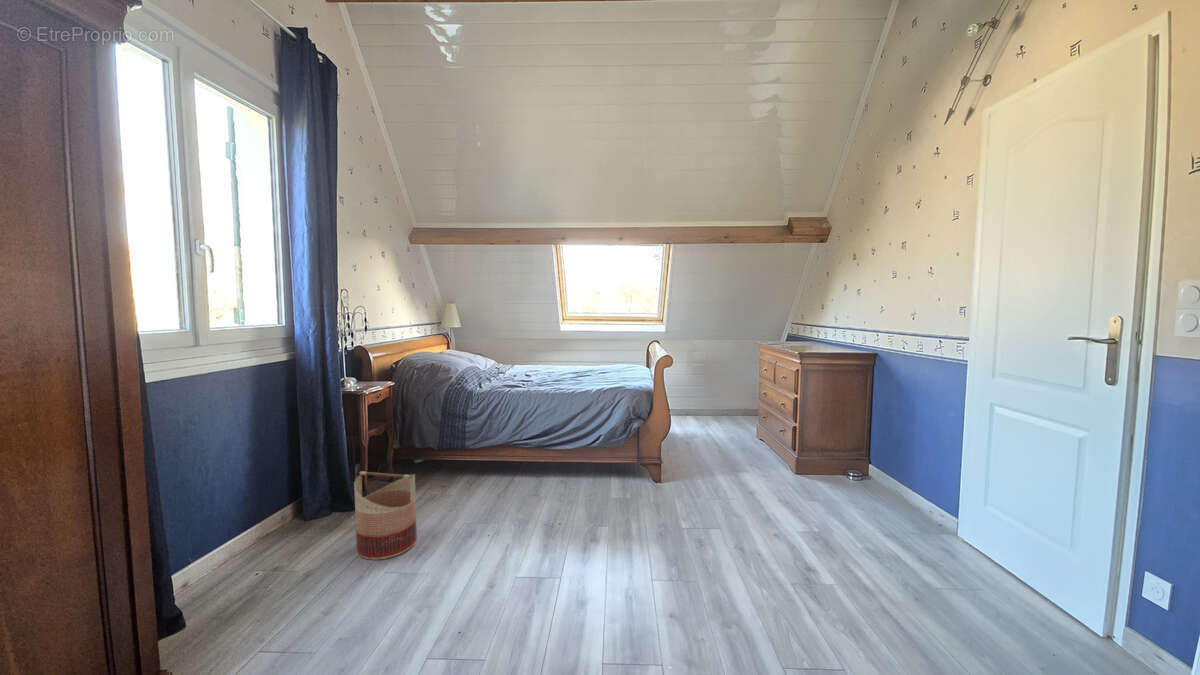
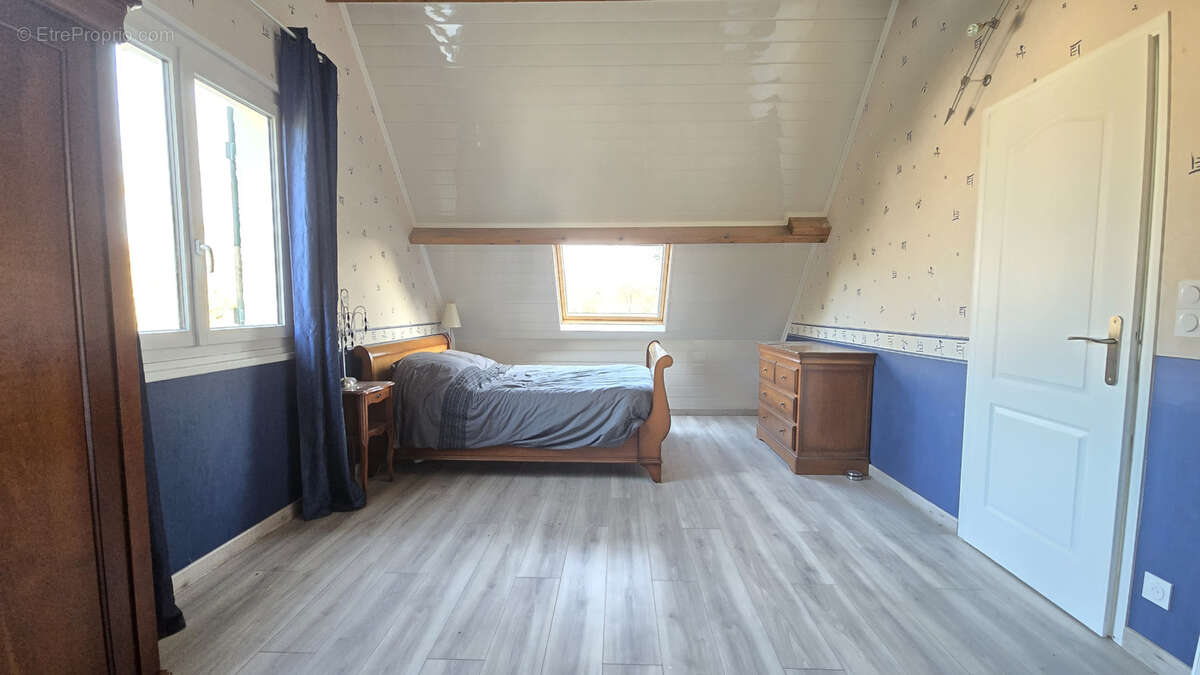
- basket (386, 509)
